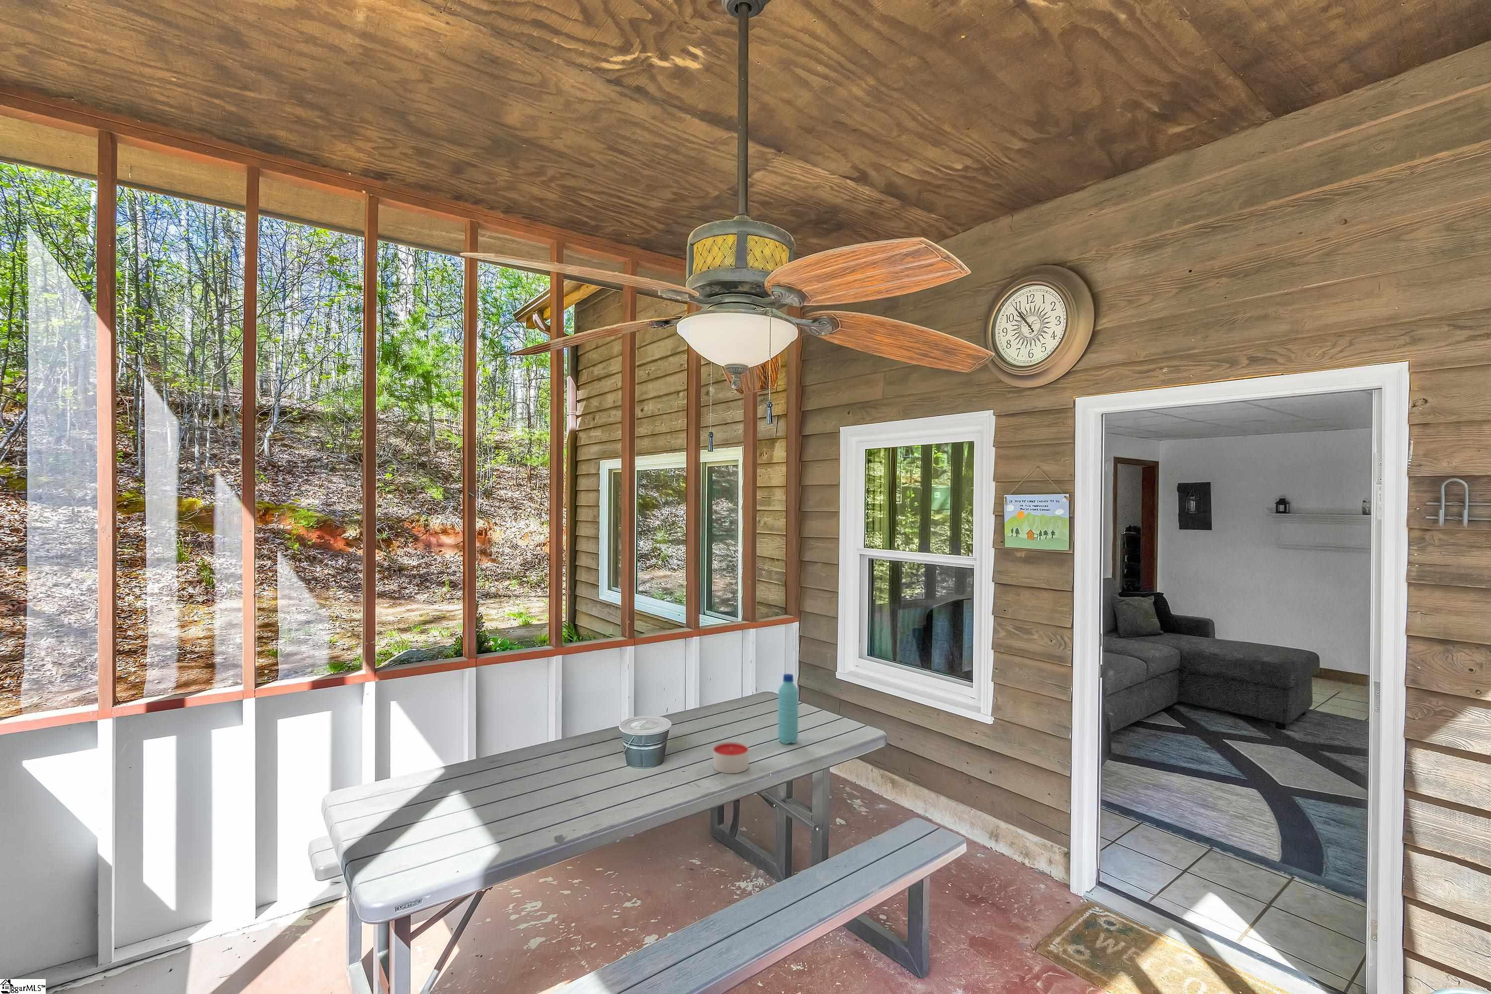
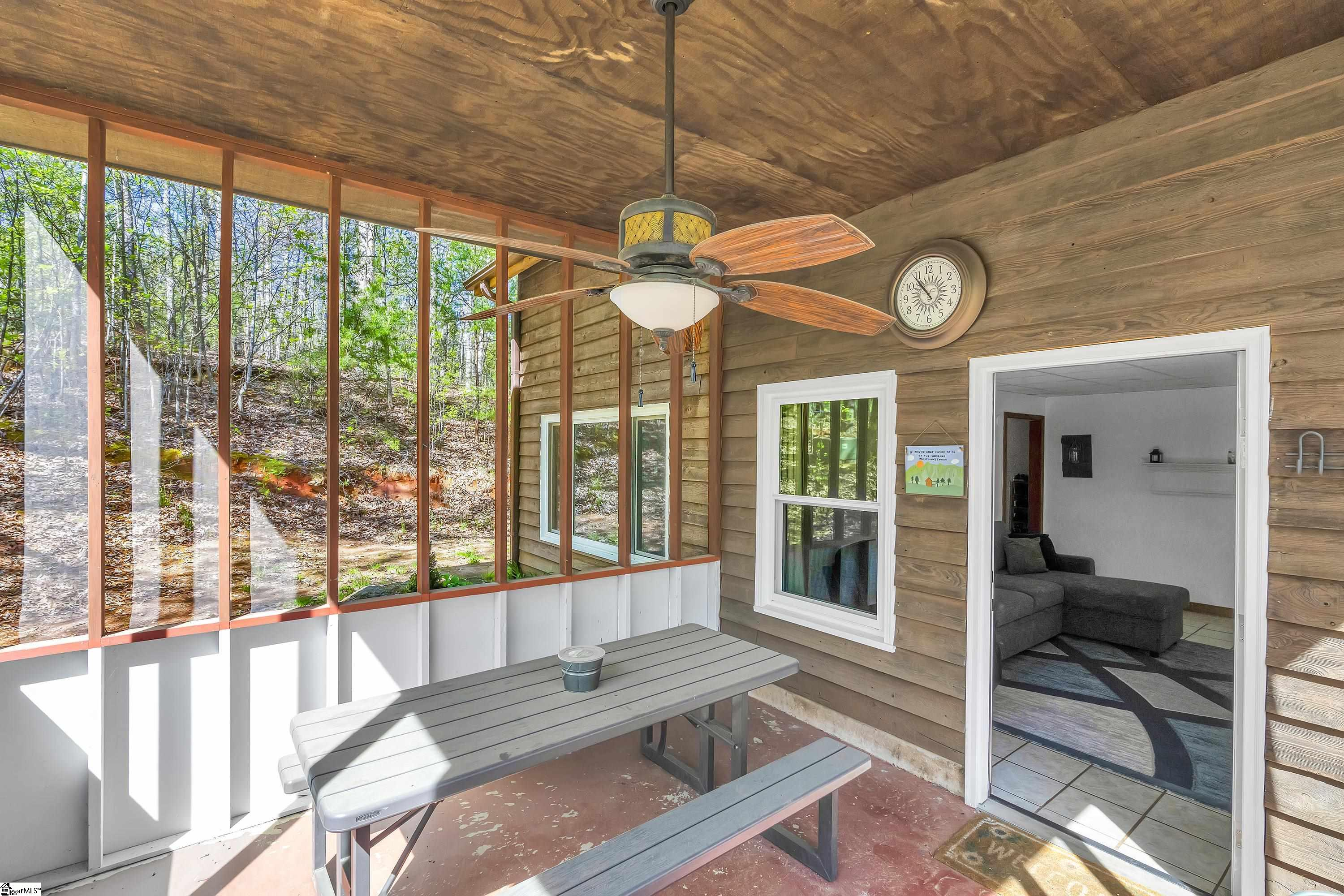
- candle (731, 757)
- water bottle (788, 708)
